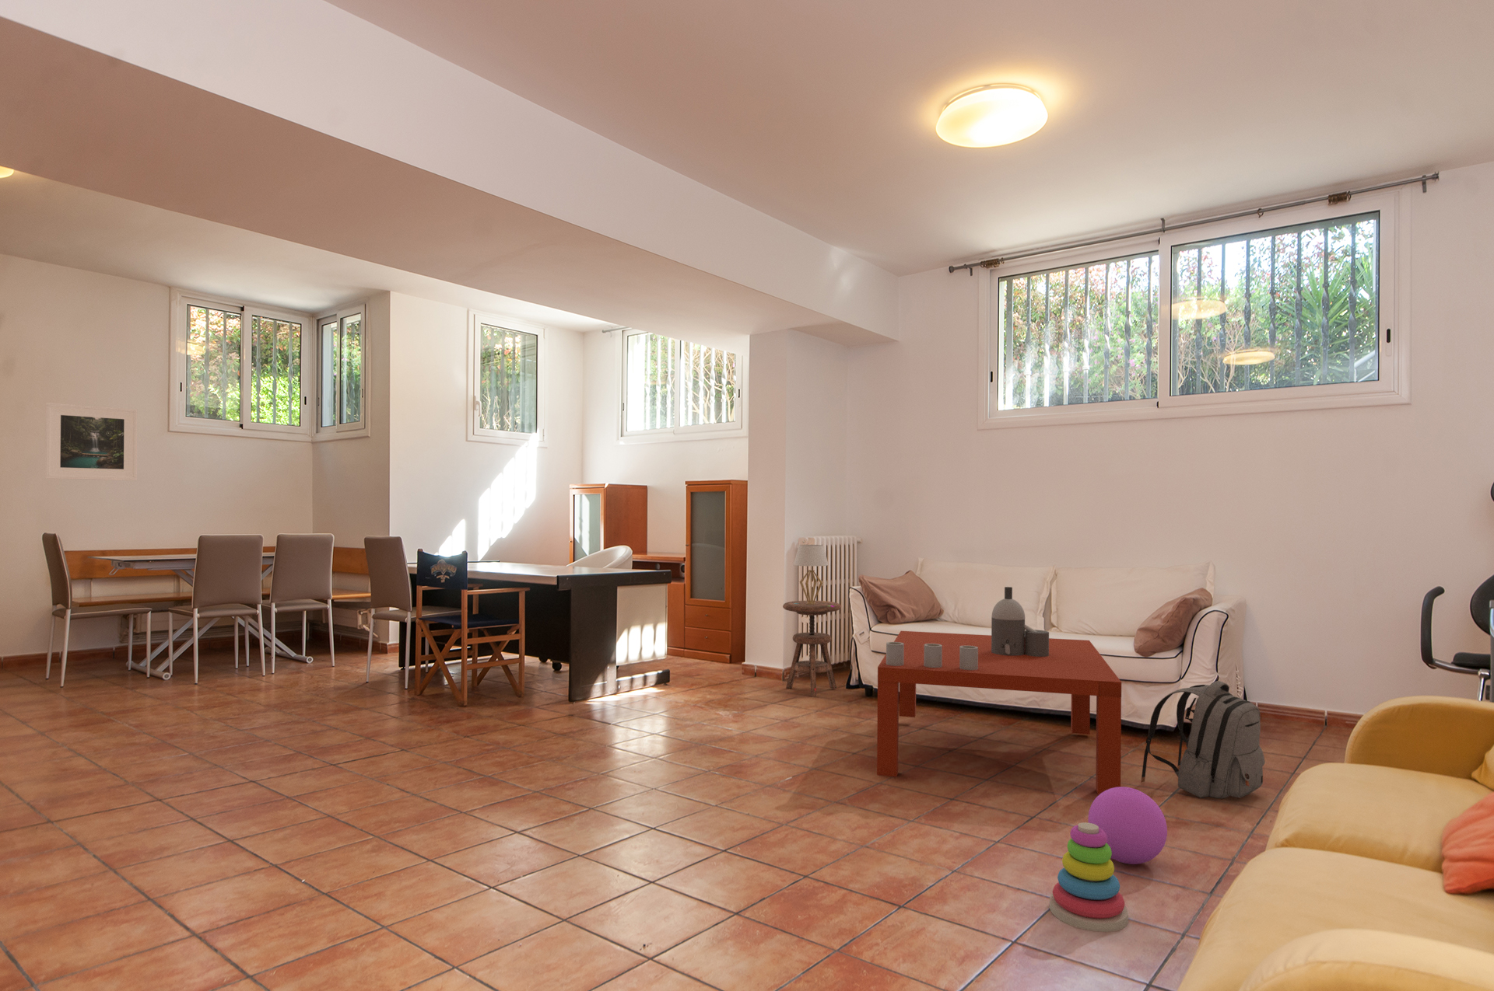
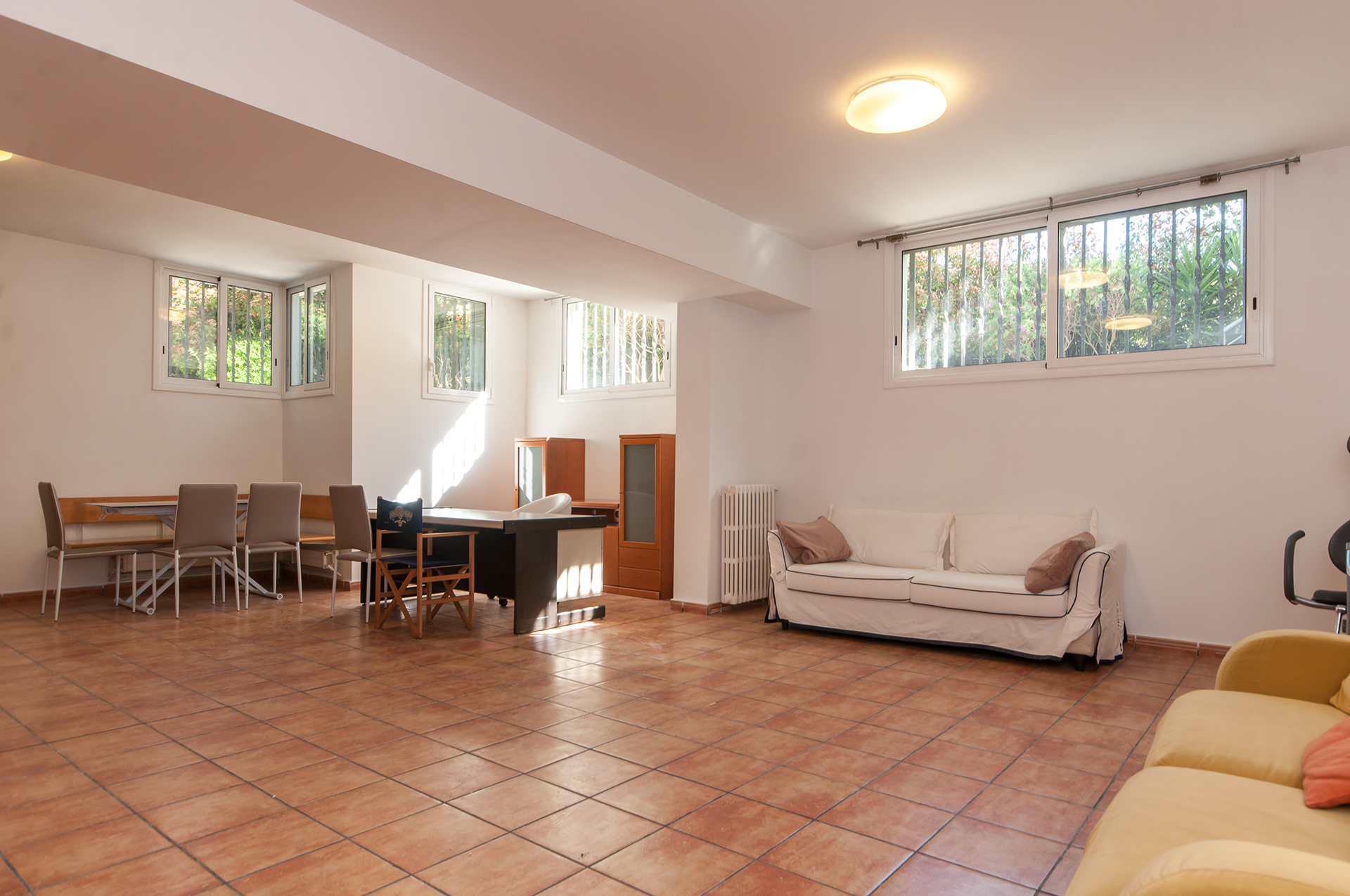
- table lamp (811, 574)
- backpack (1208, 733)
- ball (1127, 825)
- stacking toy (1088, 869)
- side table (811, 647)
- coffee table (993, 669)
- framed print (93, 442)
